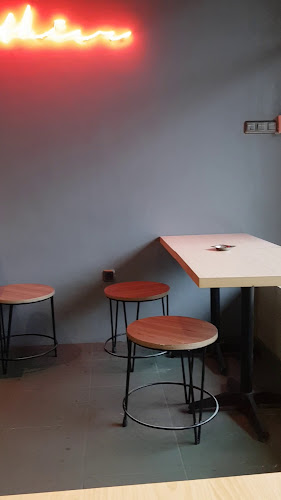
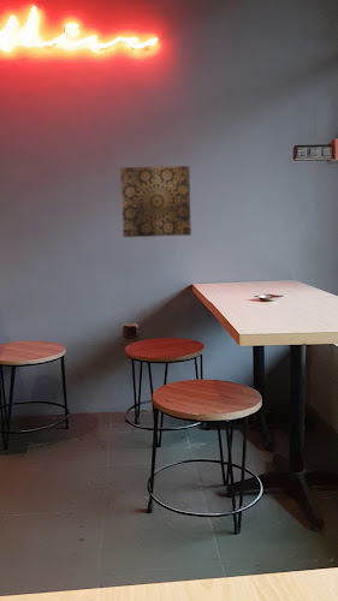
+ wall art (155, 202)
